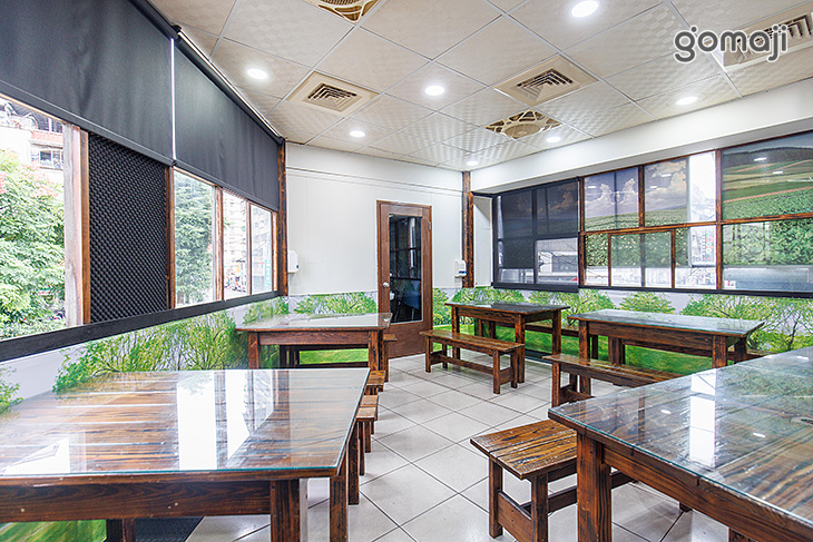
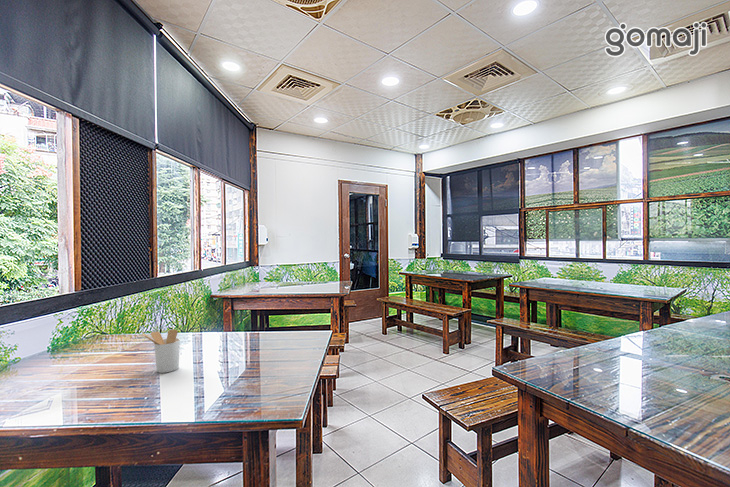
+ utensil holder (161, 349)
